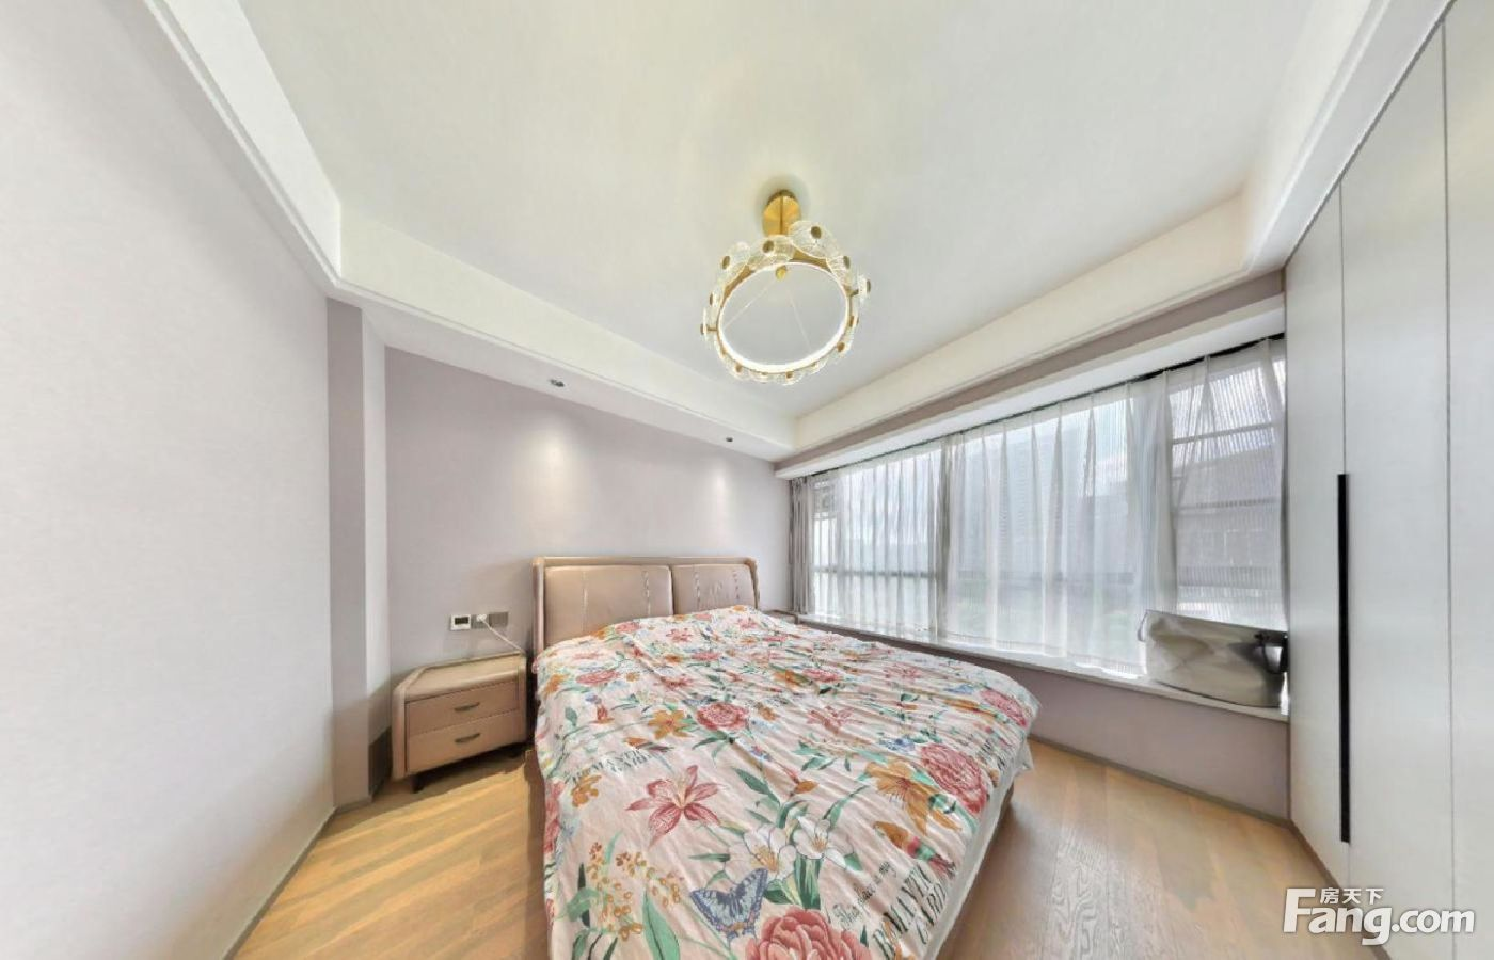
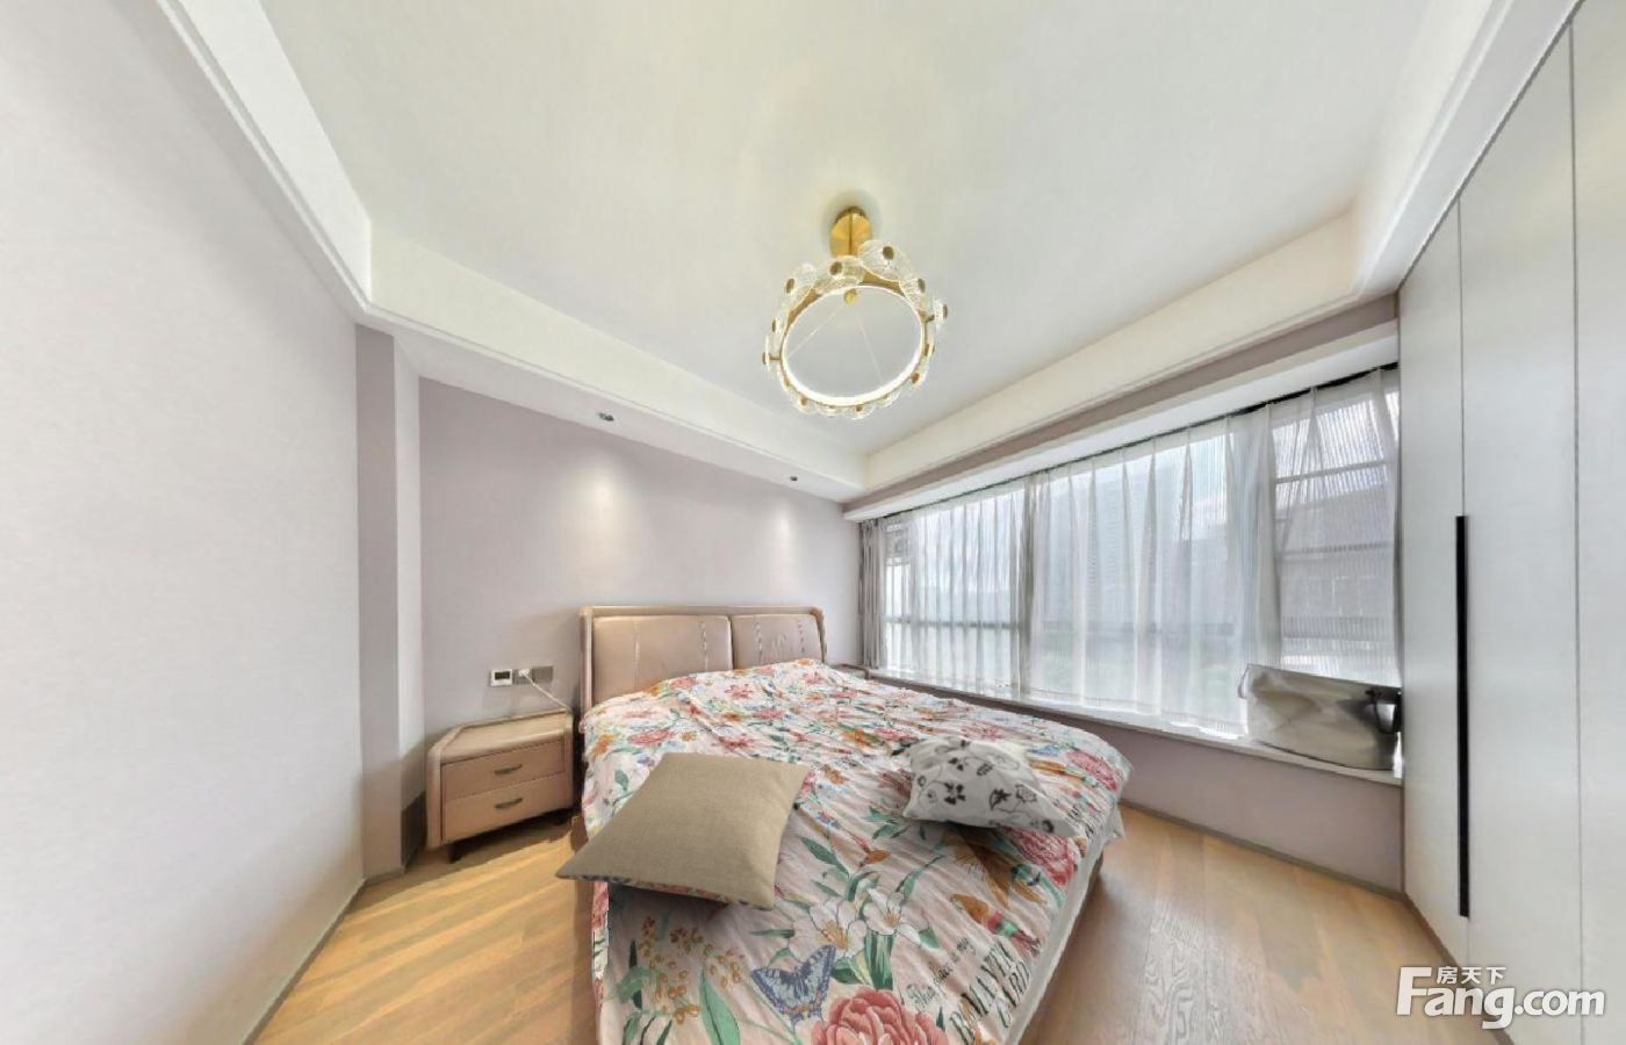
+ pillow (705, 812)
+ decorative pillow (972, 777)
